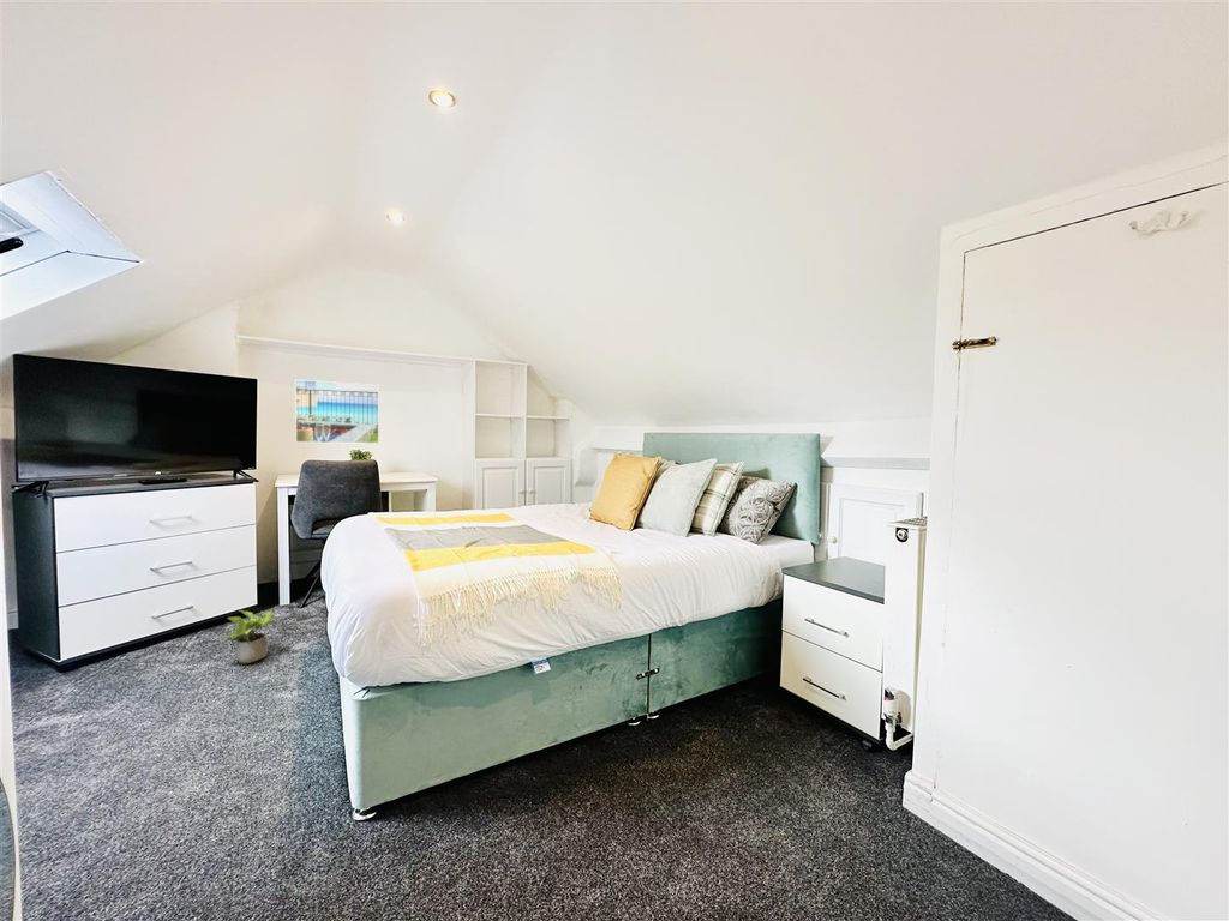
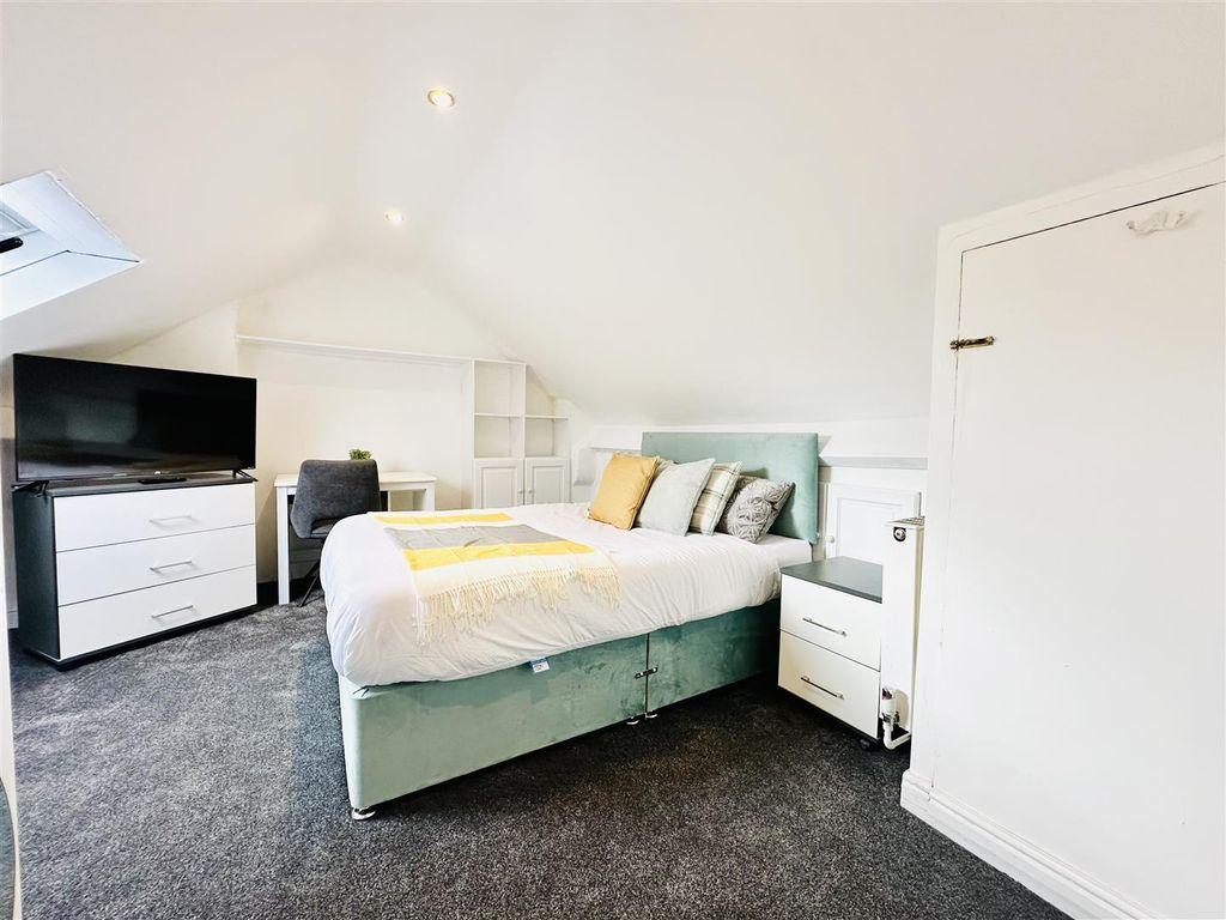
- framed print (338, 413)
- potted plant (248, 634)
